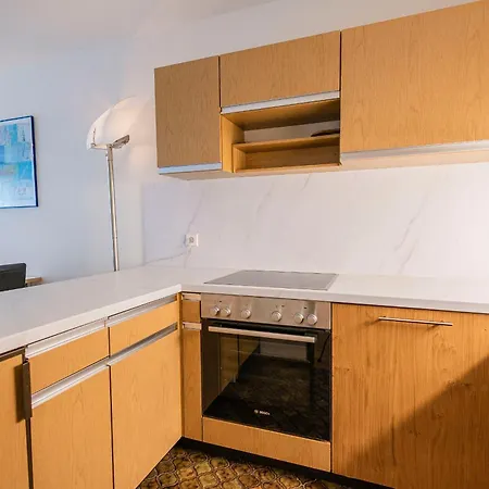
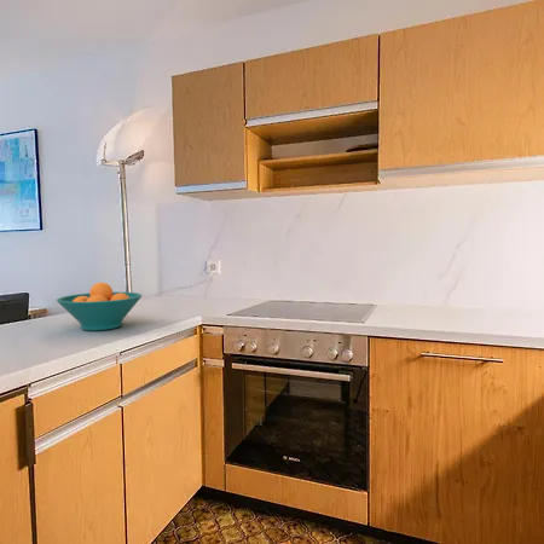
+ fruit bowl (100, 305)
